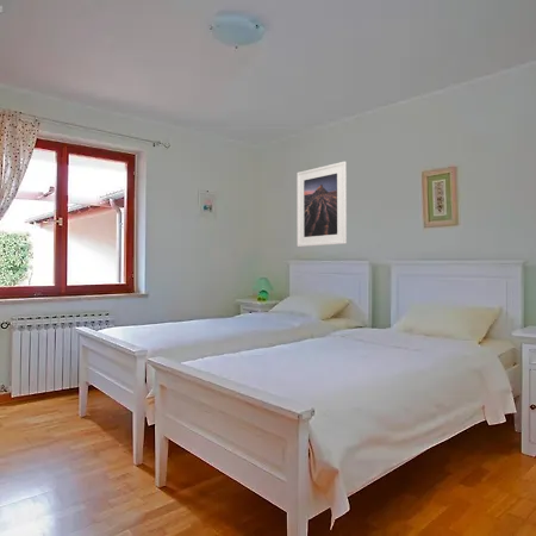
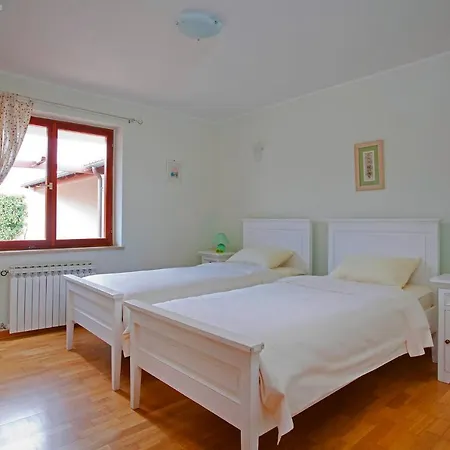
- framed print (320, 206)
